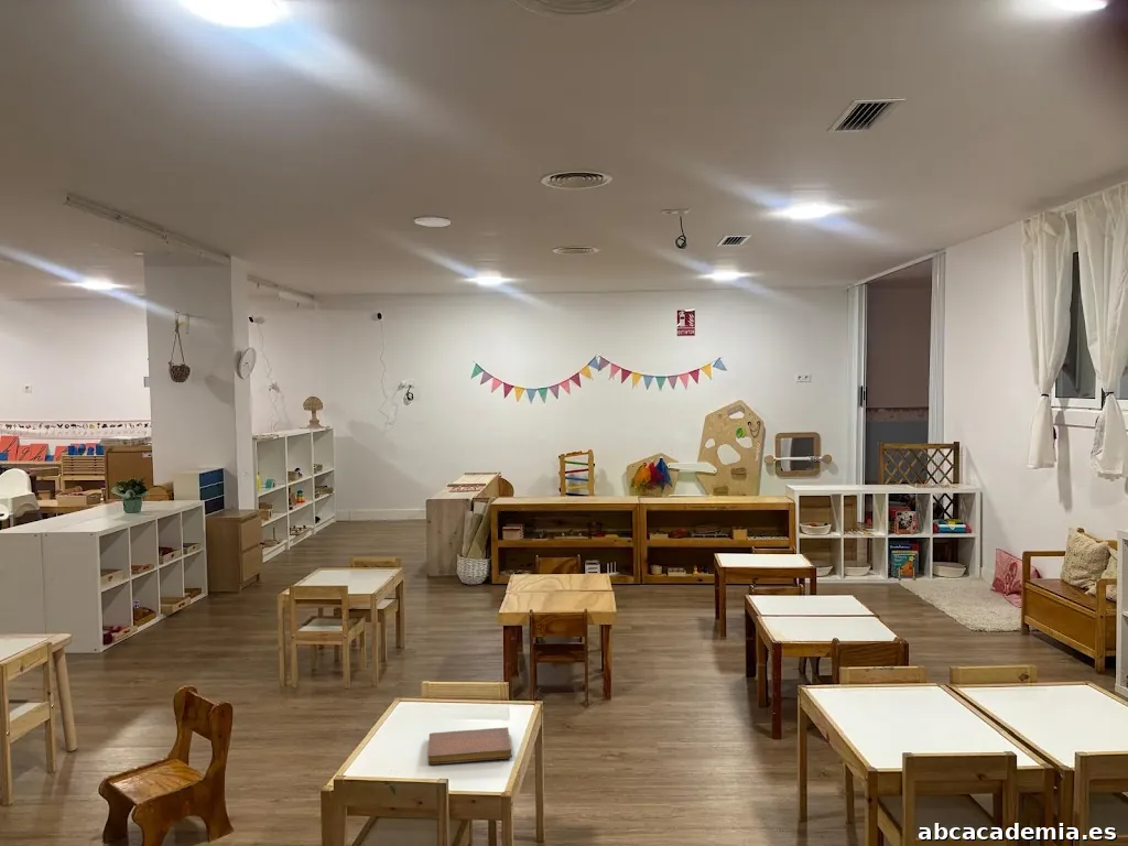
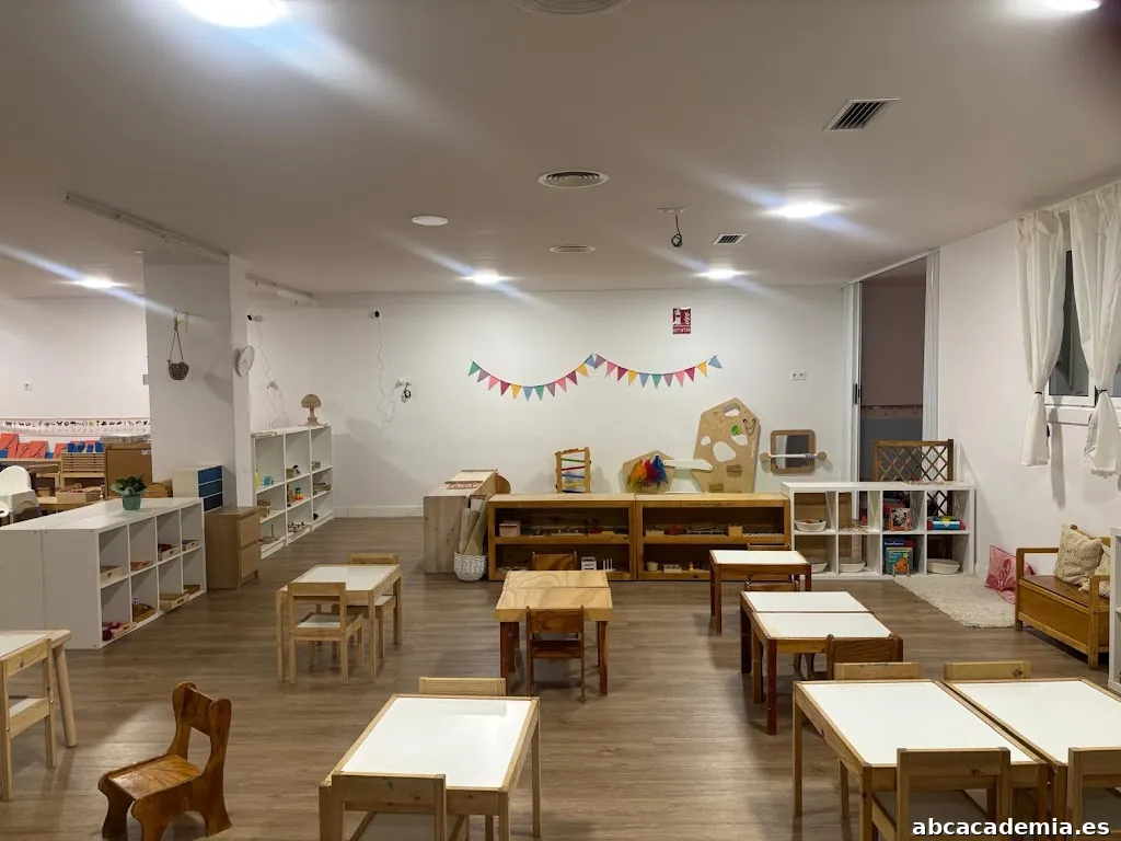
- notebook (469, 745)
